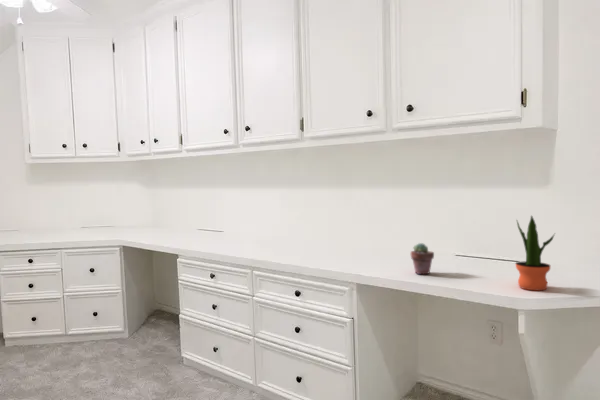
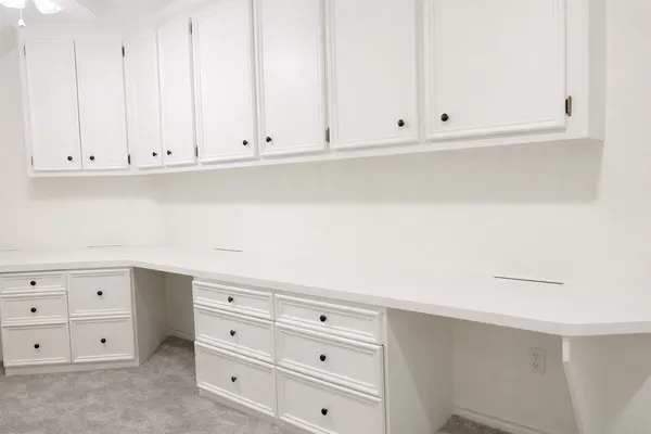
- potted succulent (422, 257)
- potted plant (534, 251)
